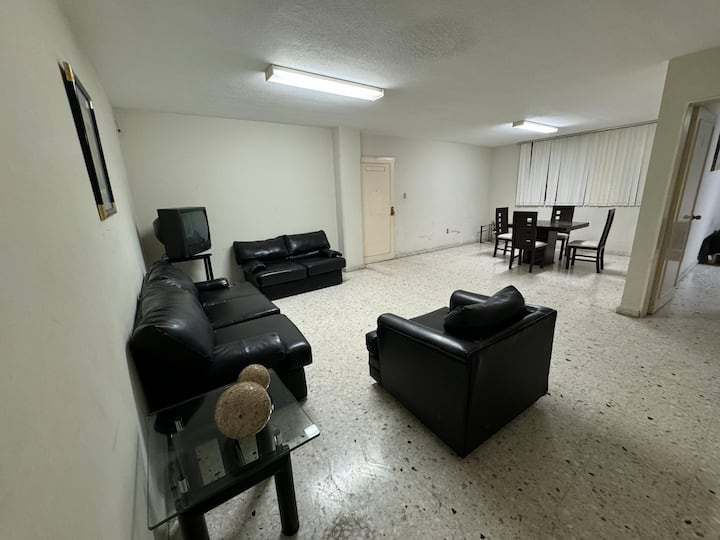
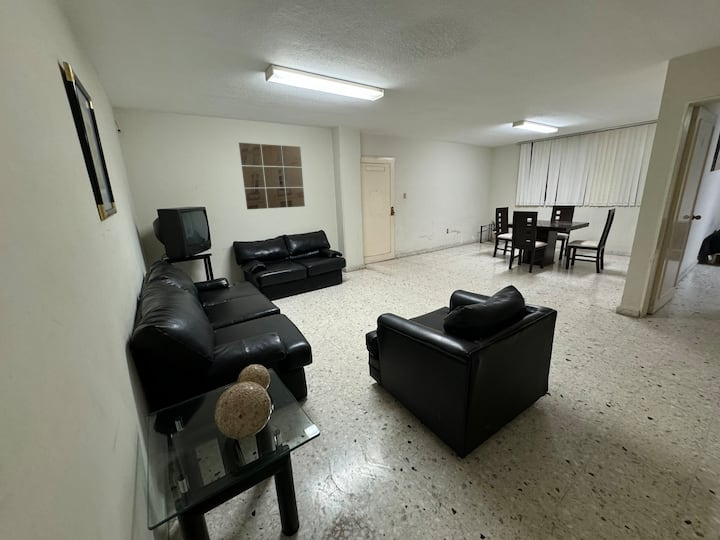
+ wall art (274, 177)
